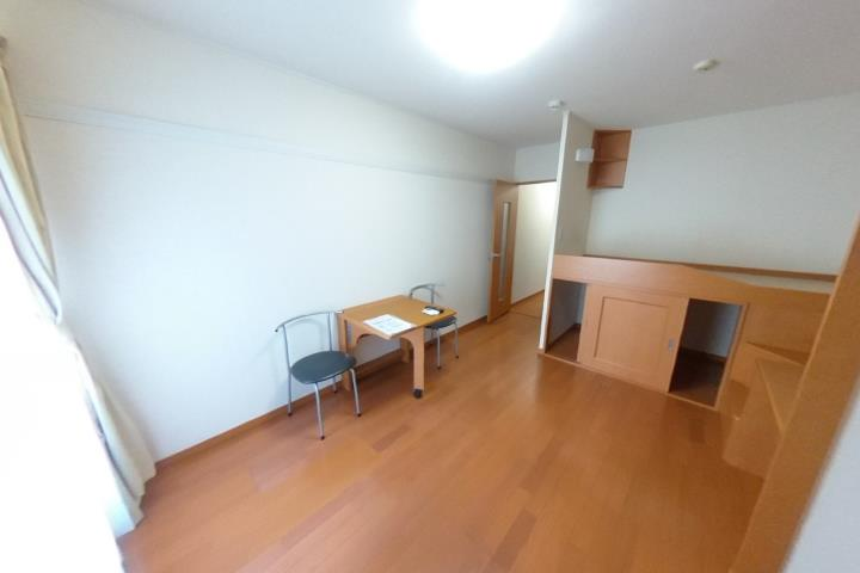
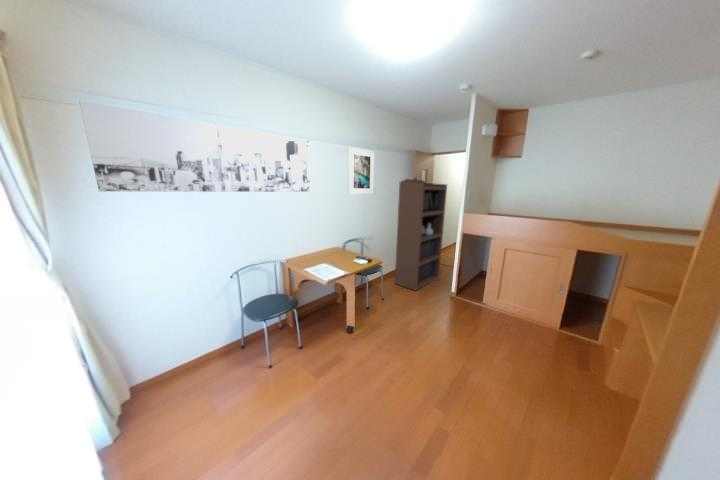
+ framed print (361, 172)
+ bookcase (420, 231)
+ wall art (228, 159)
